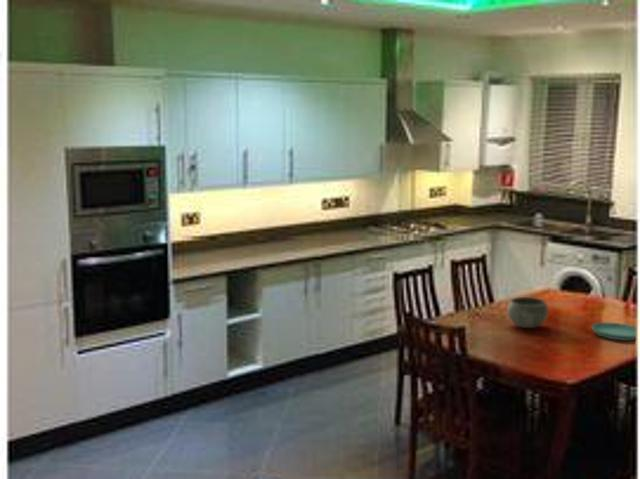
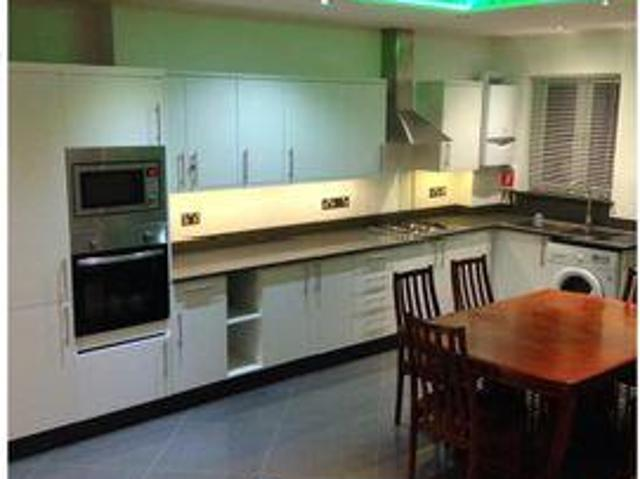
- bowl (527, 313)
- saucer (617, 331)
